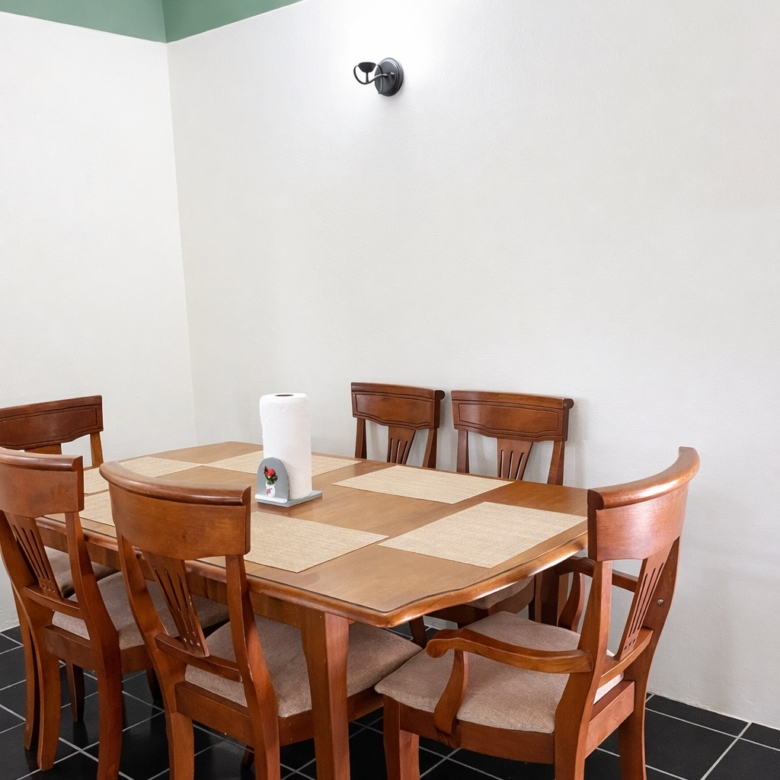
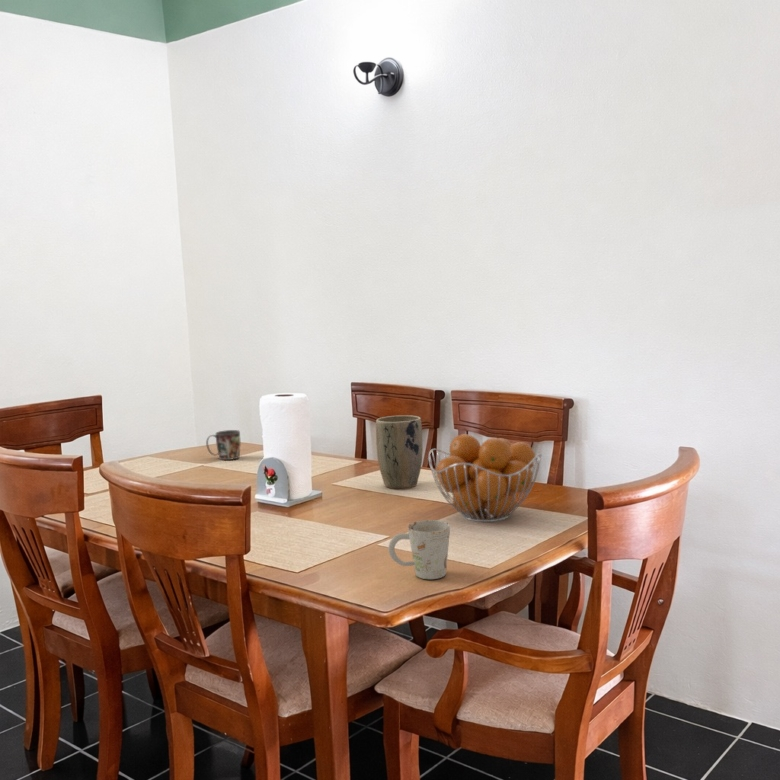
+ mug (419, 550)
+ plant pot (399, 452)
+ mug (223, 445)
+ fruit basket (485, 476)
